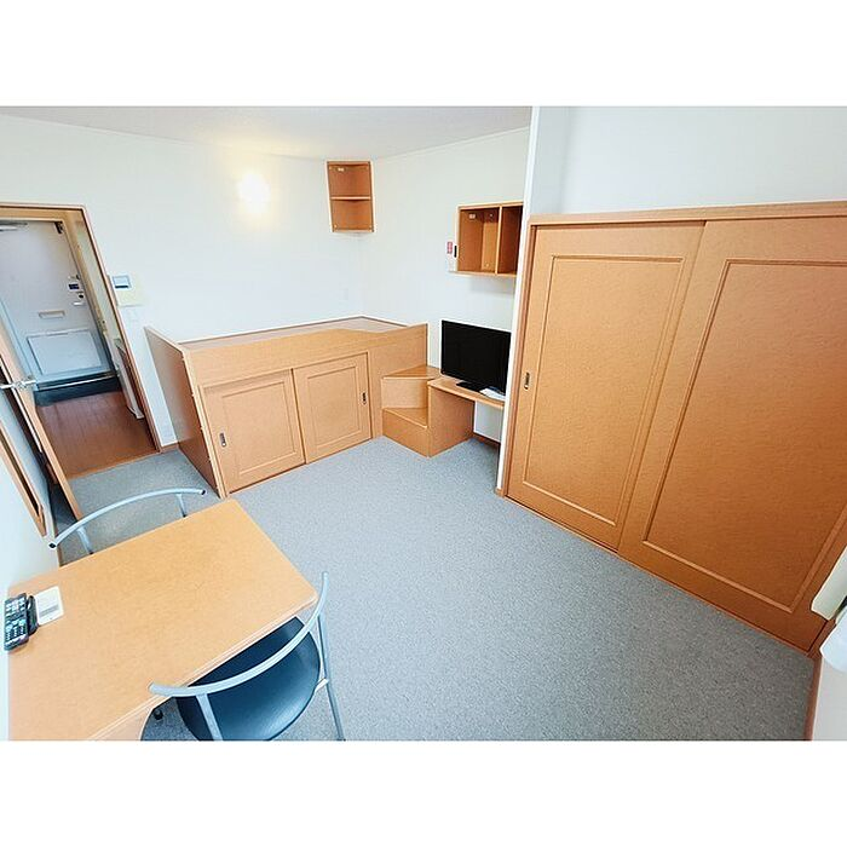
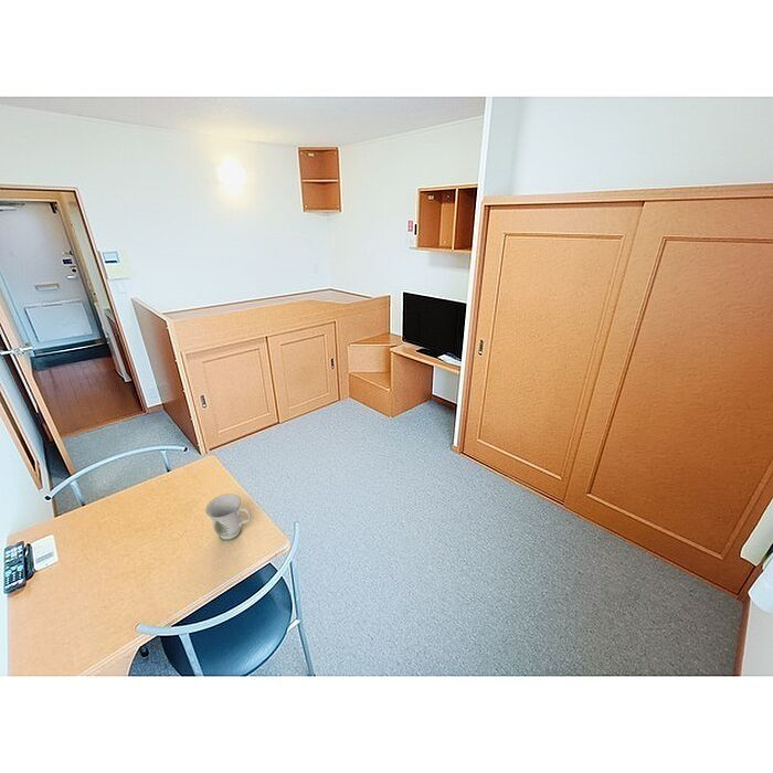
+ mug (232, 520)
